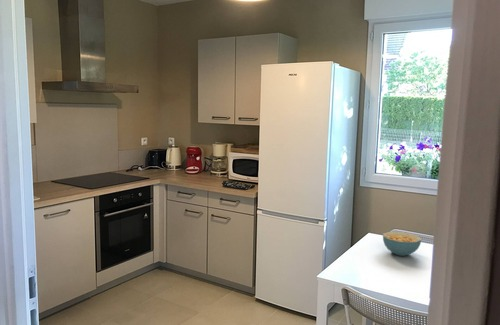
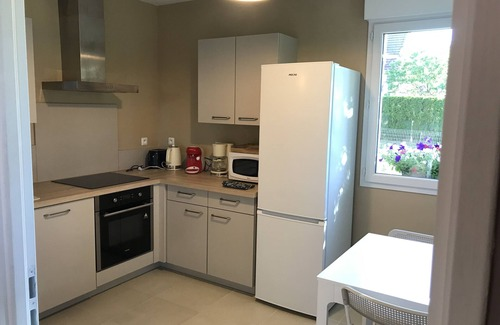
- cereal bowl (401, 245)
